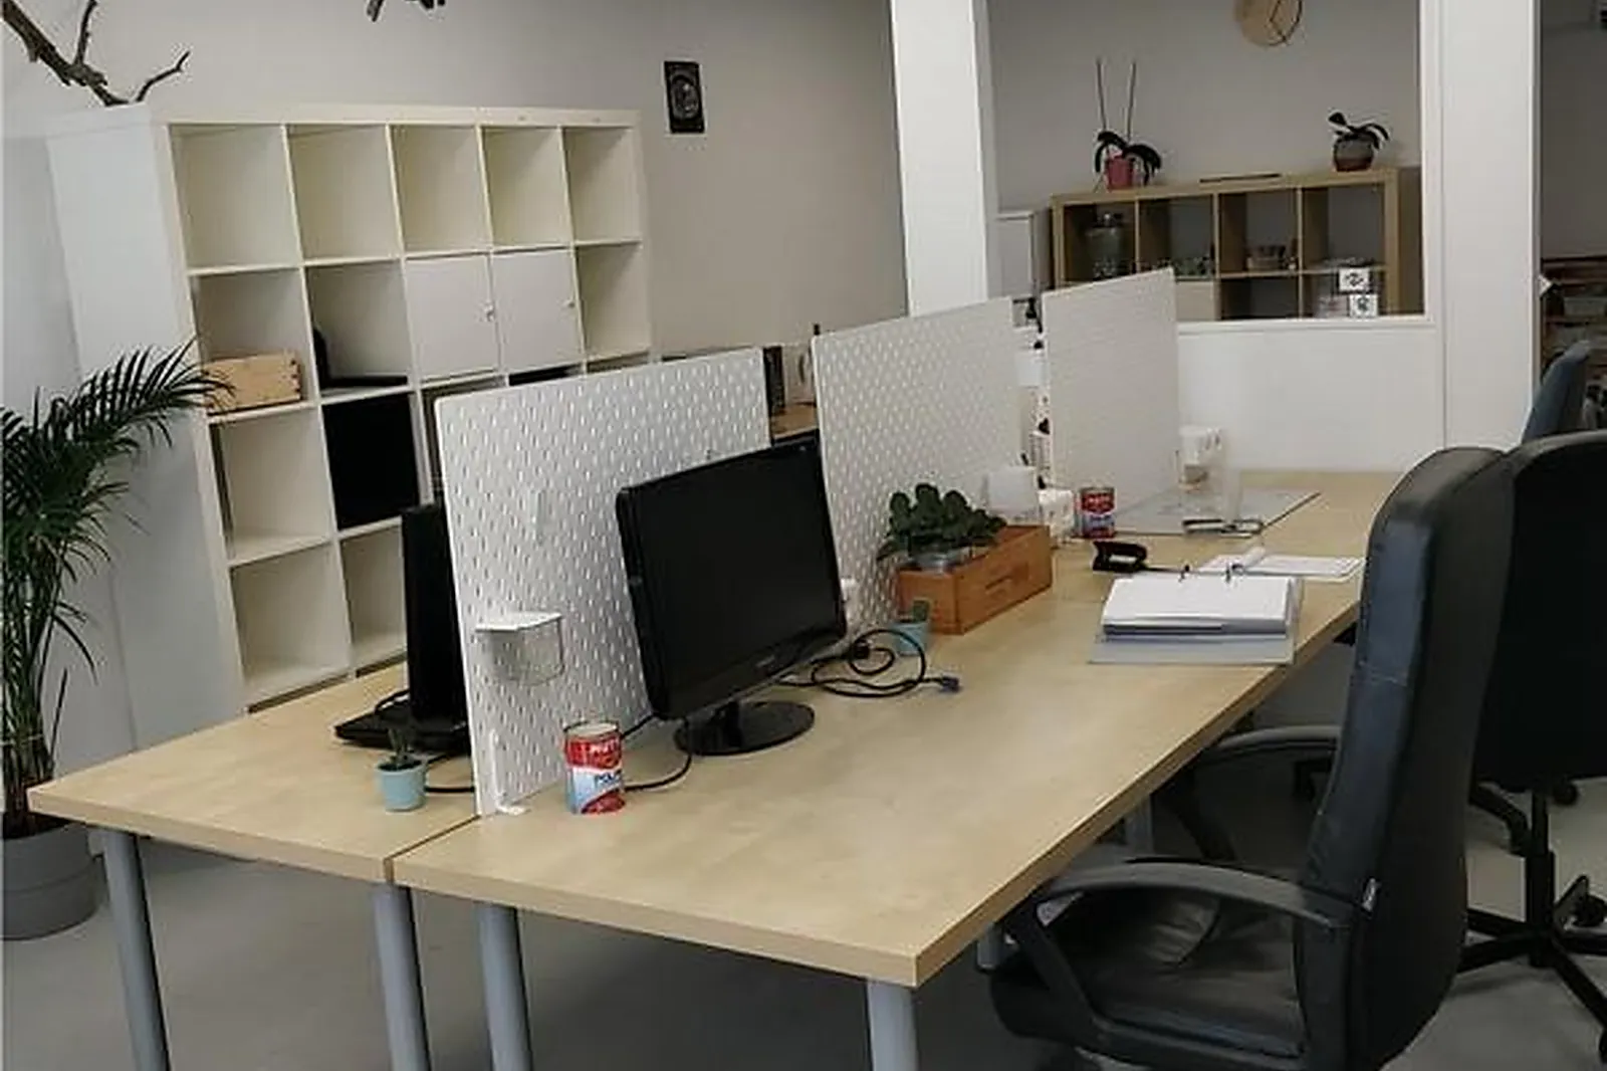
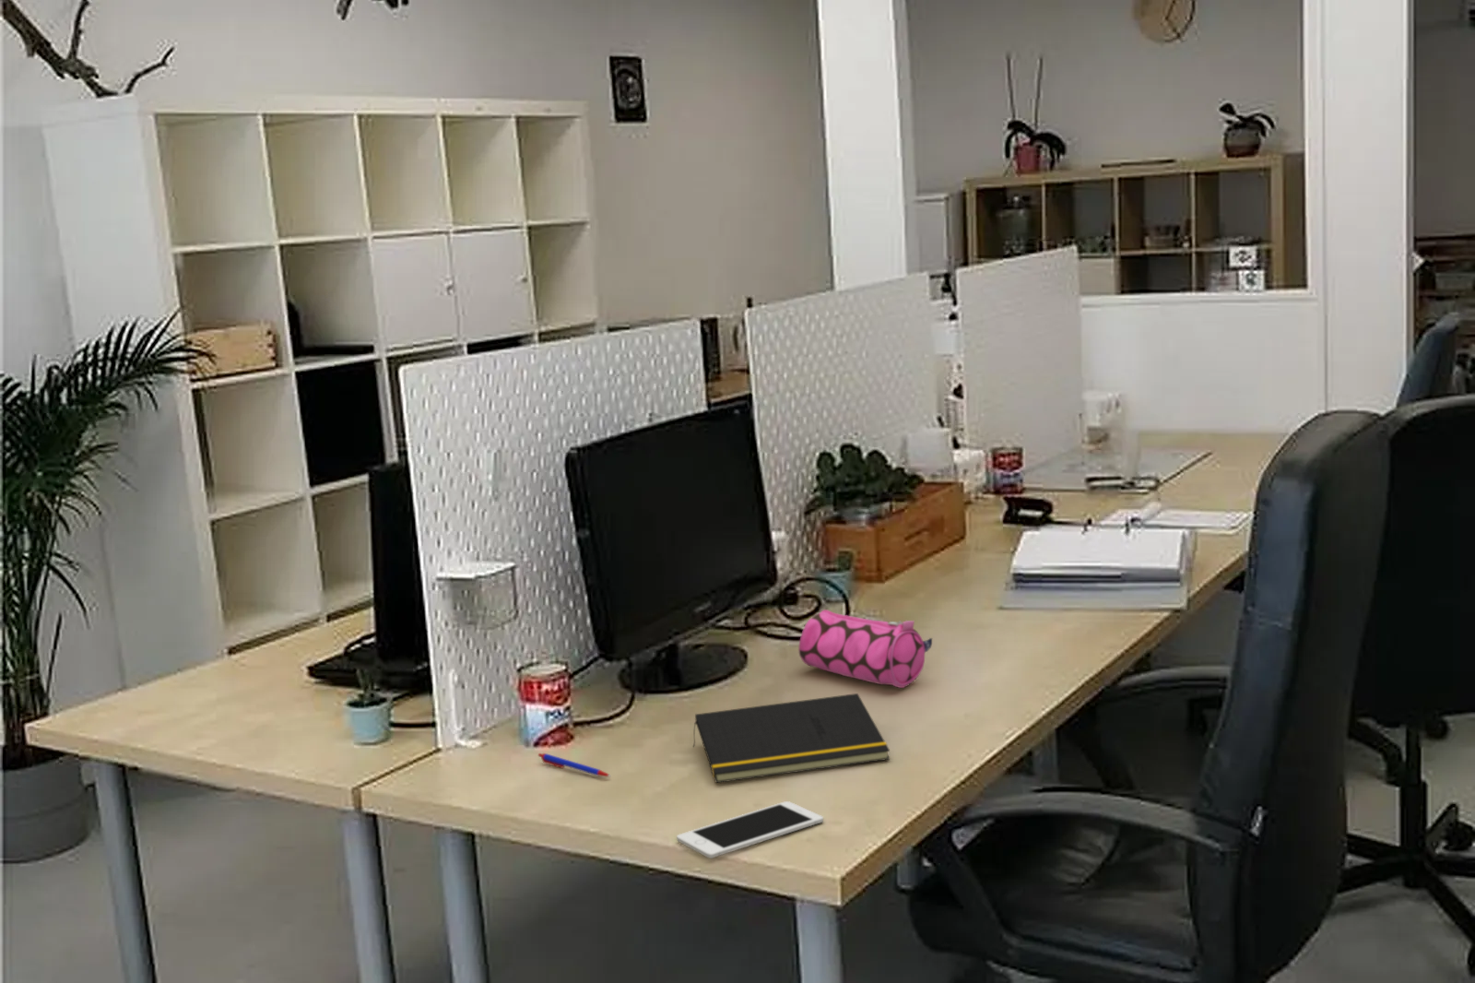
+ notepad (790, 736)
+ pen (574, 765)
+ cell phone (750, 828)
+ pencil case (860, 645)
